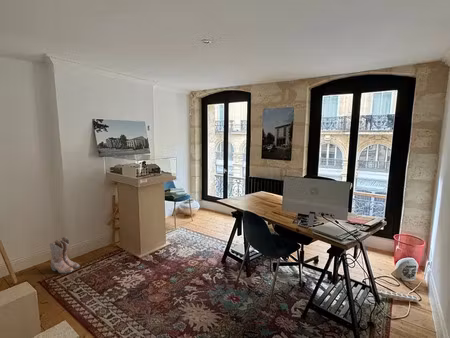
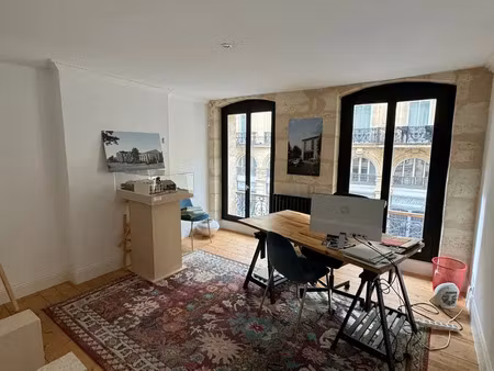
- boots (64, 253)
